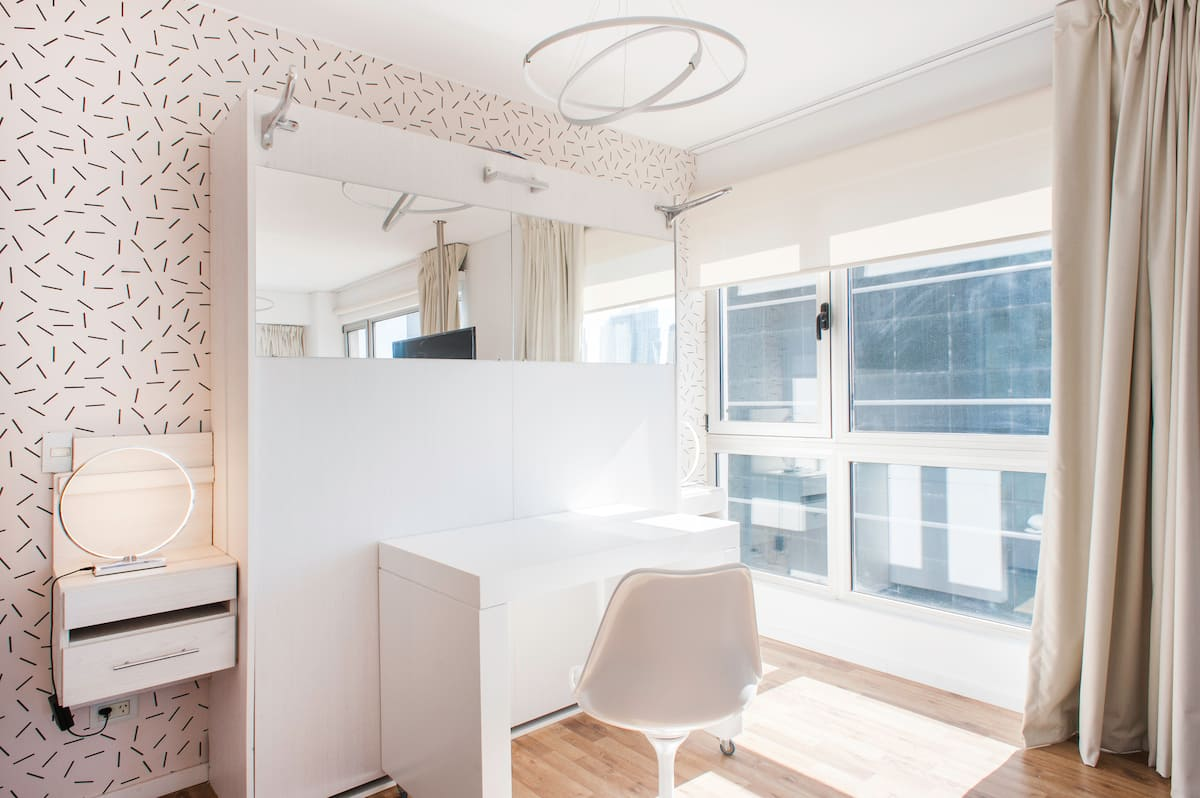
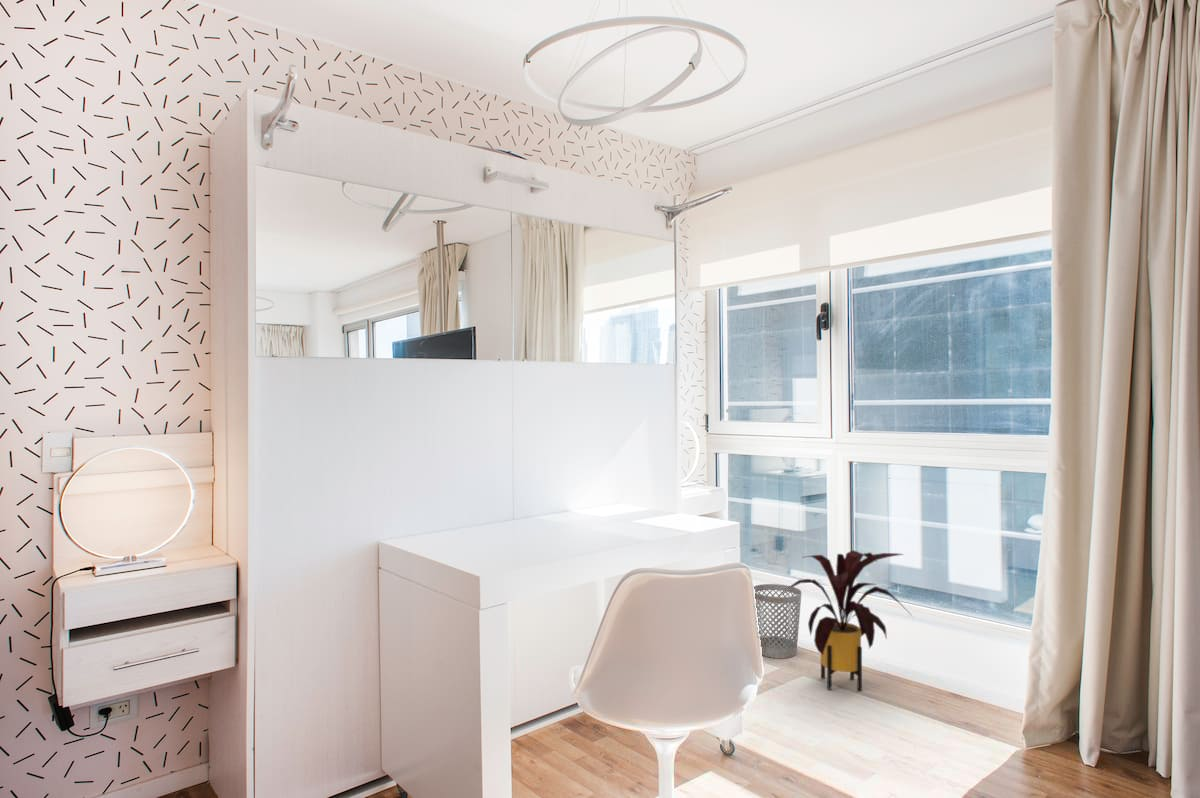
+ wastebasket (776, 621)
+ house plant (841, 615)
